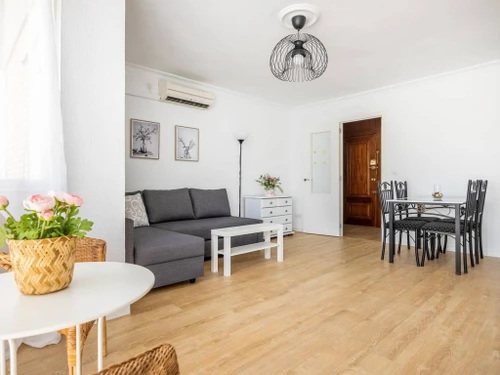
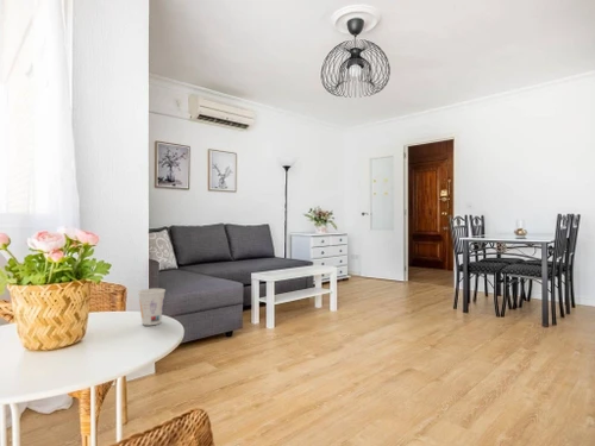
+ cup (151, 306)
